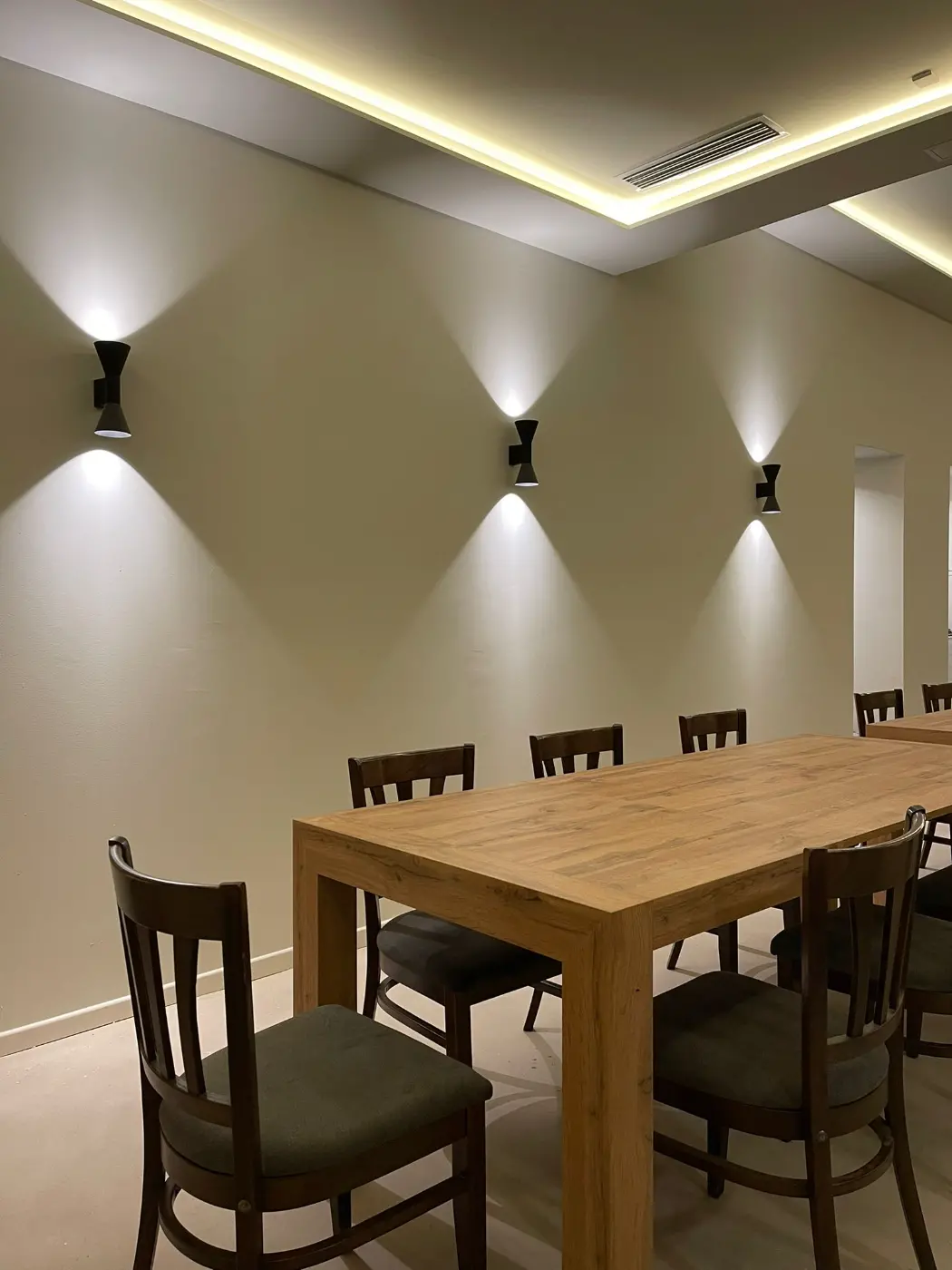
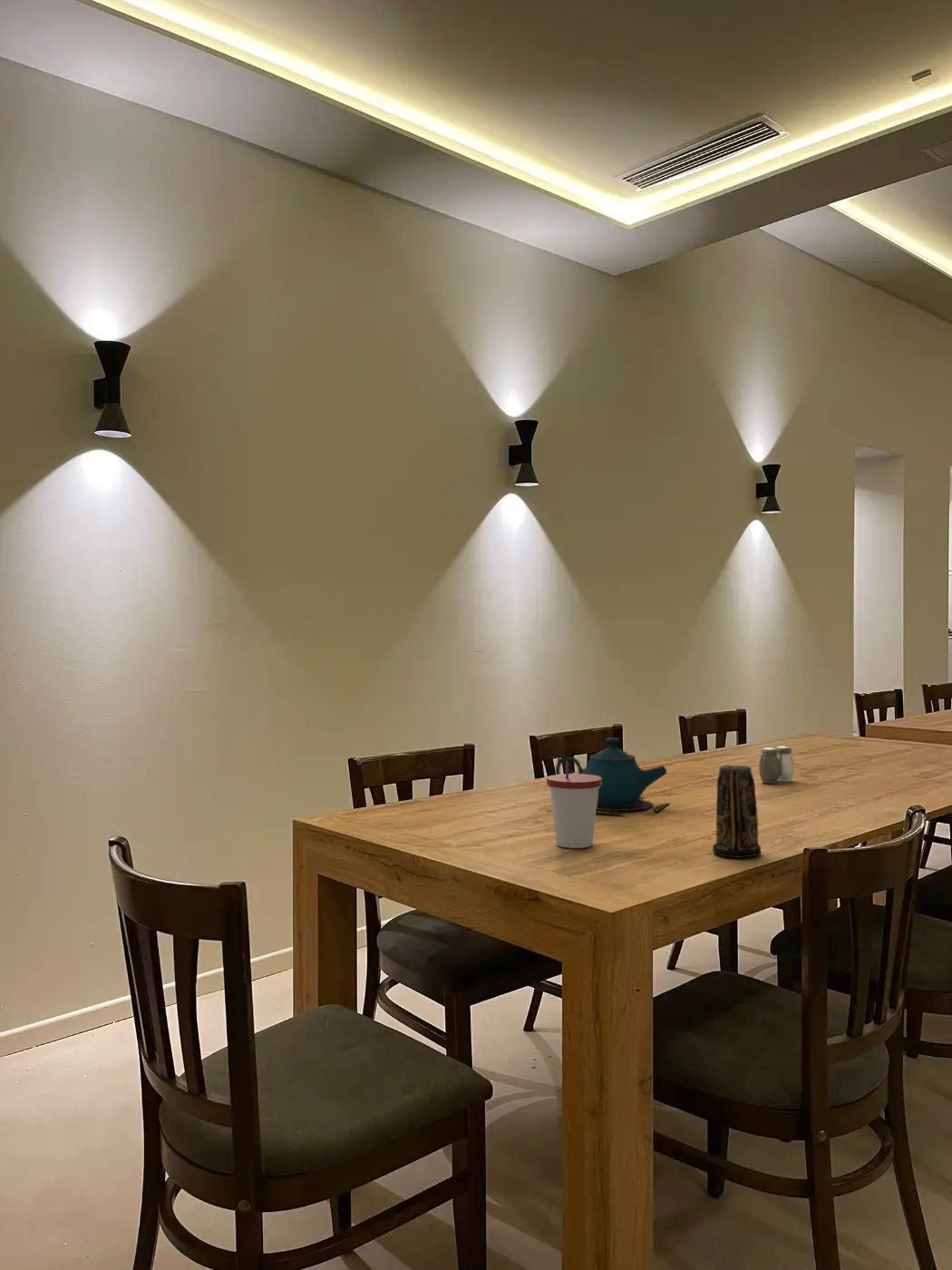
+ salt and pepper shaker (776, 764)
+ teapot (611, 770)
+ cup (574, 802)
+ candle (736, 809)
